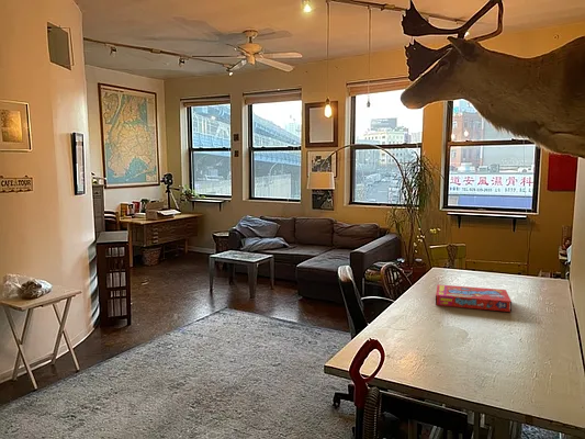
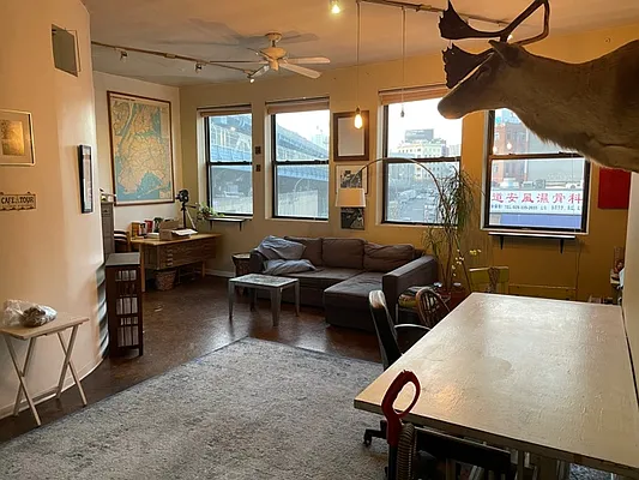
- snack box (471, 296)
